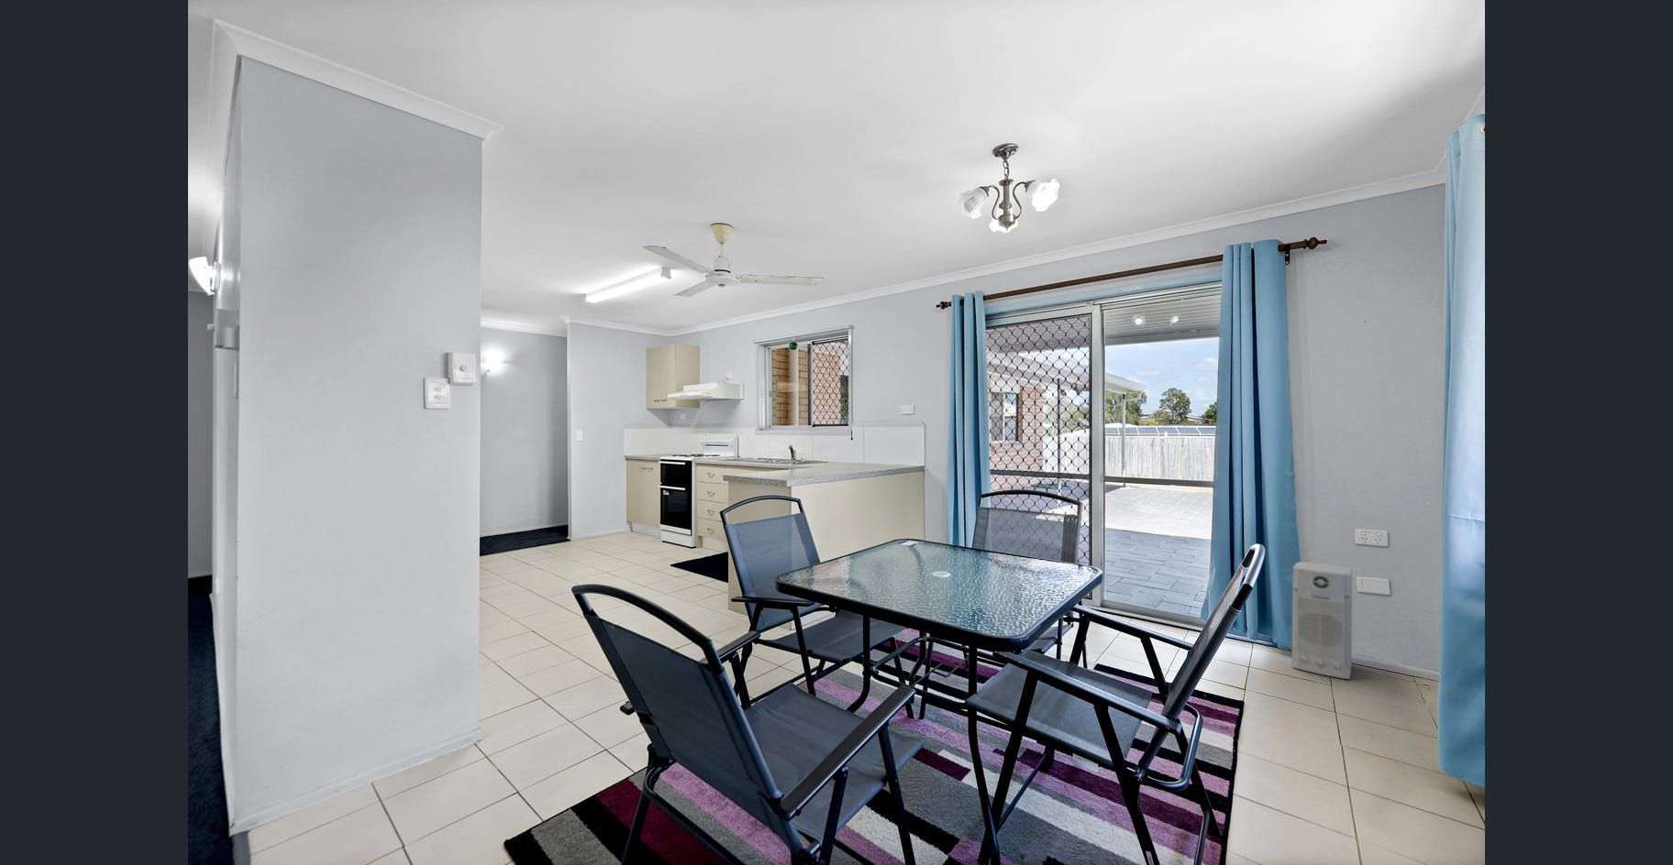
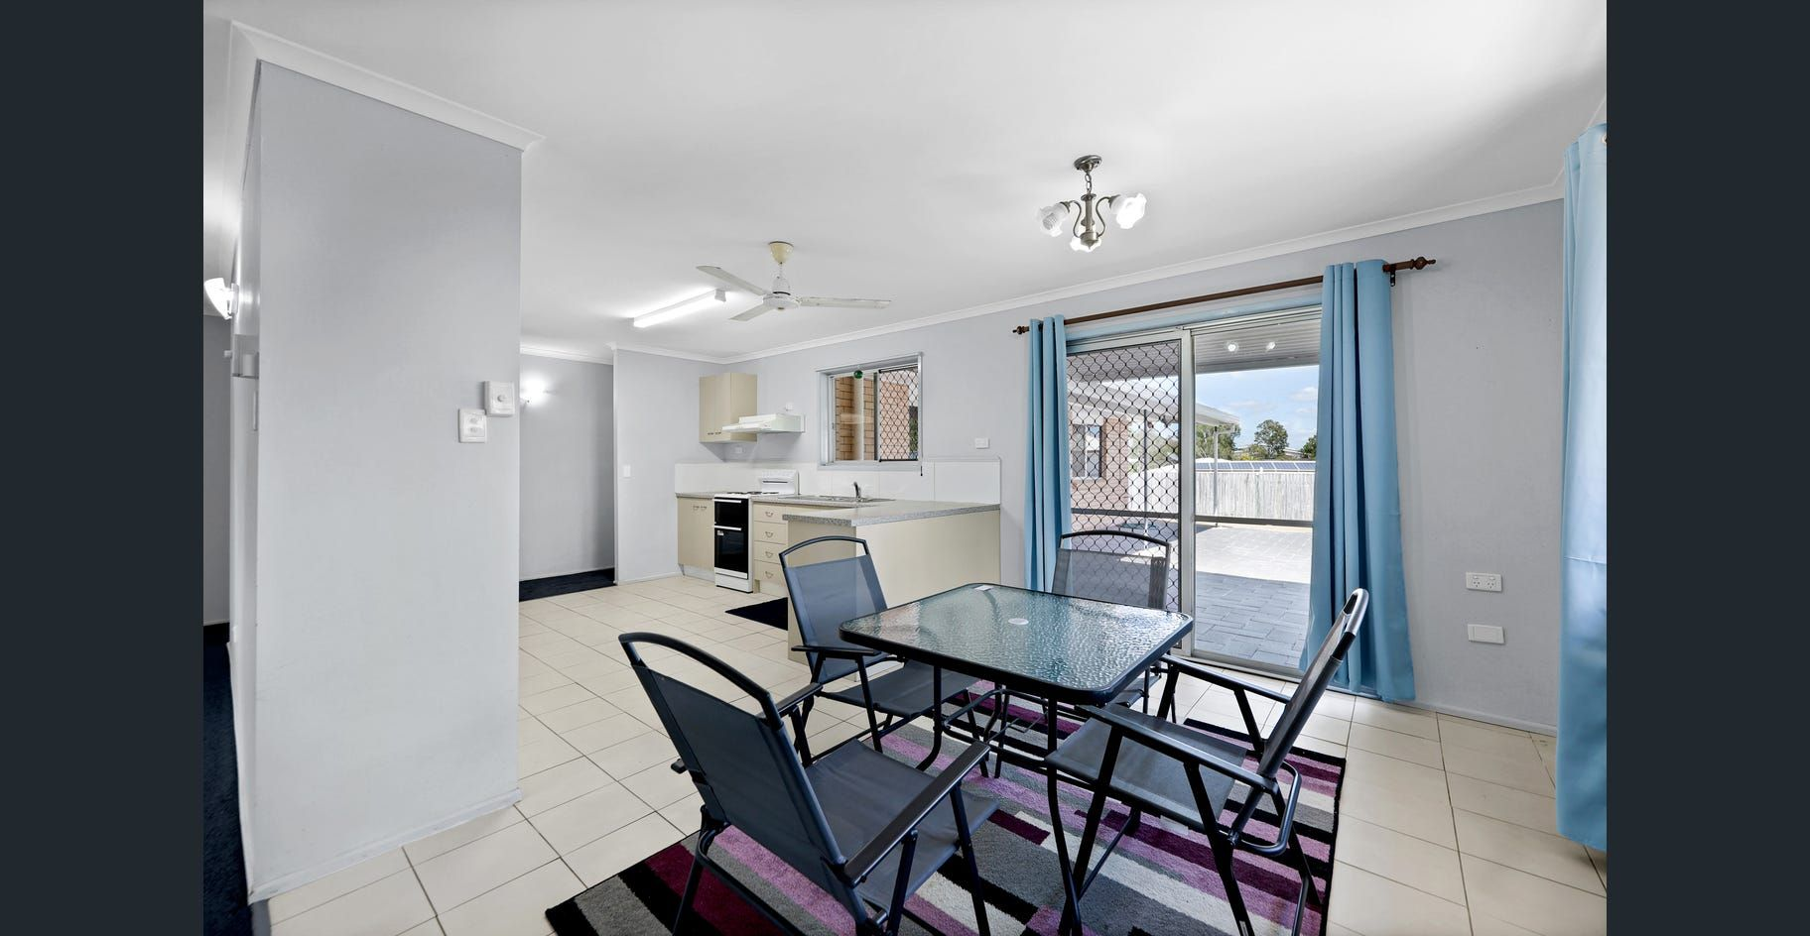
- air purifier (1322, 617)
